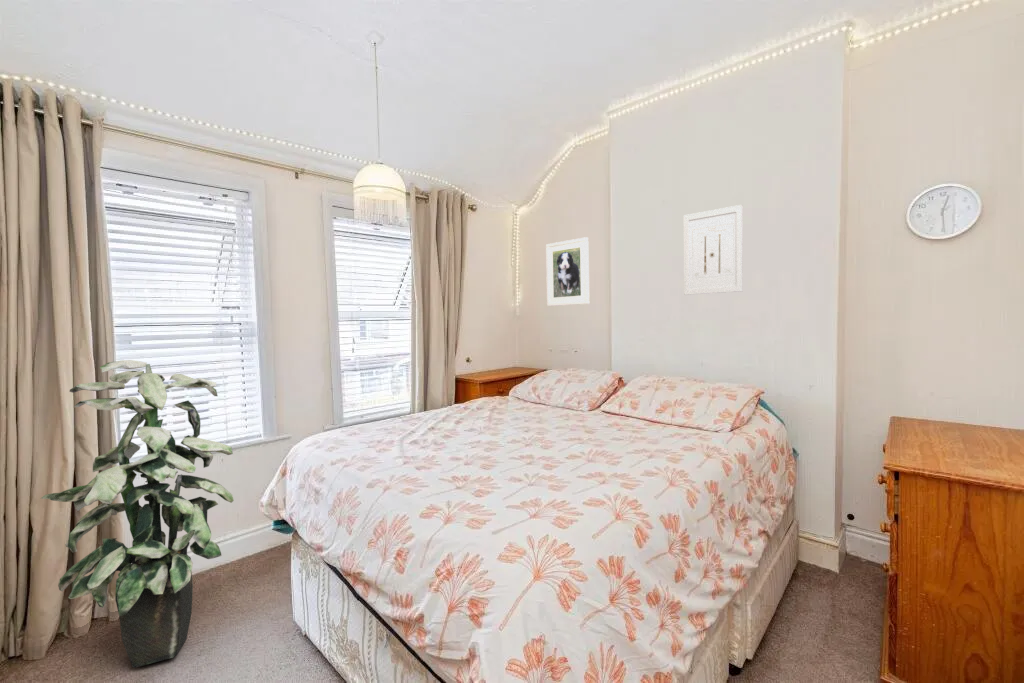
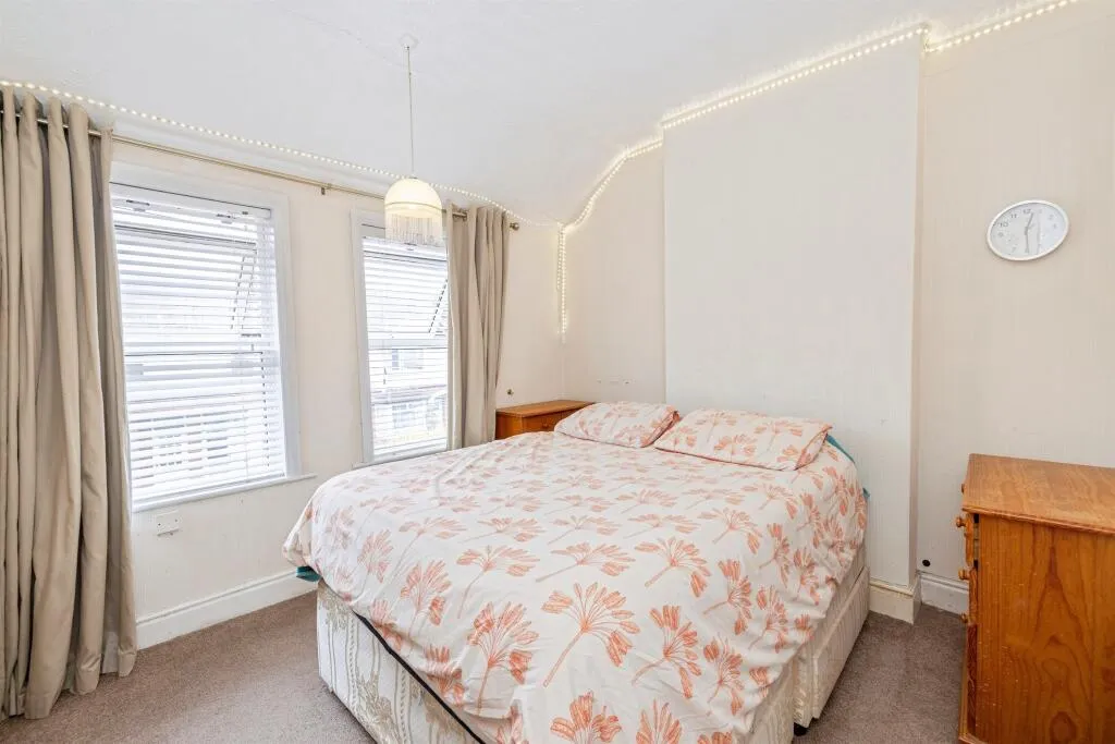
- indoor plant (145, 505)
- wall art (712, 252)
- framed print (566, 273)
